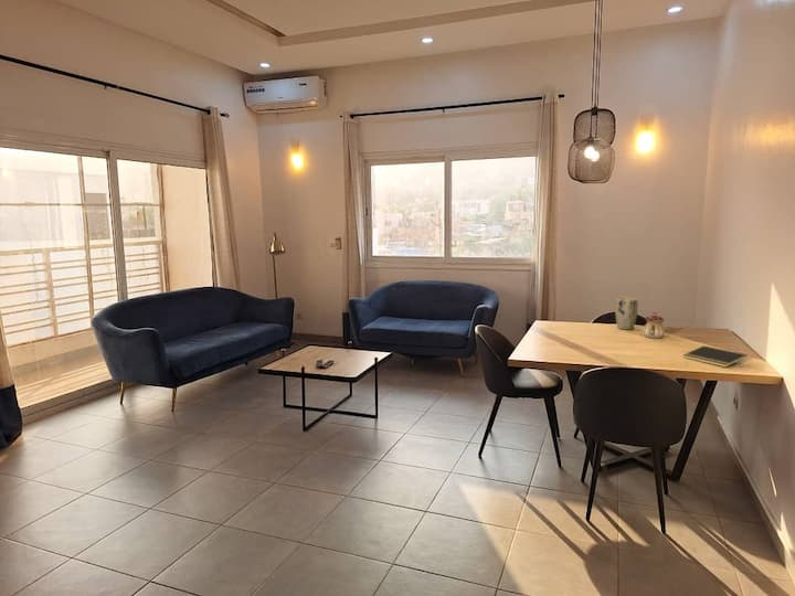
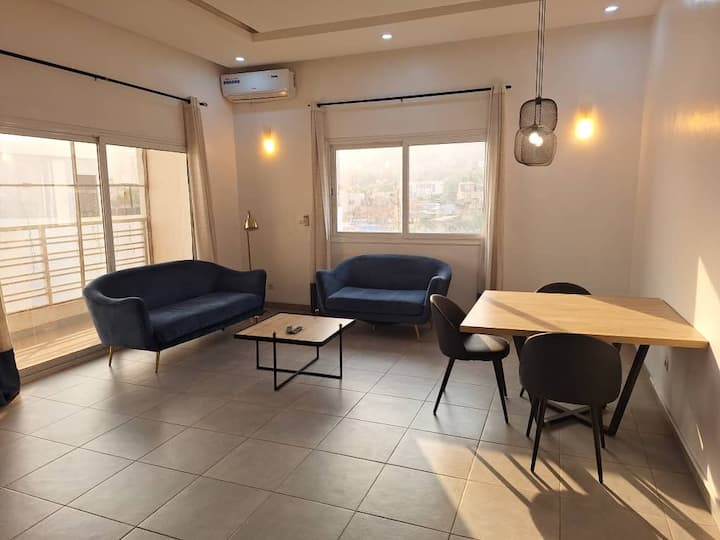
- teapot (654, 324)
- notepad (713, 355)
- plant pot (626, 313)
